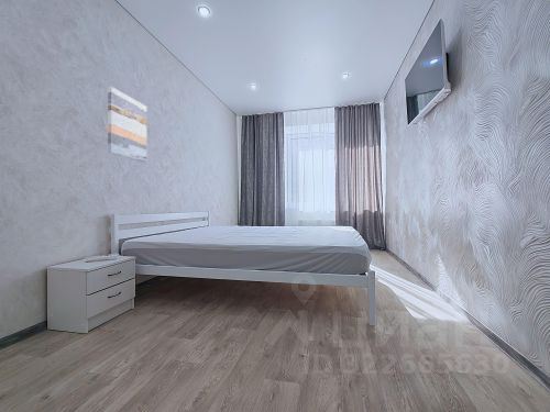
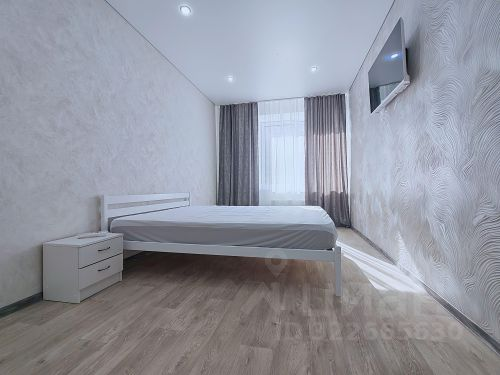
- wall art (129, 127)
